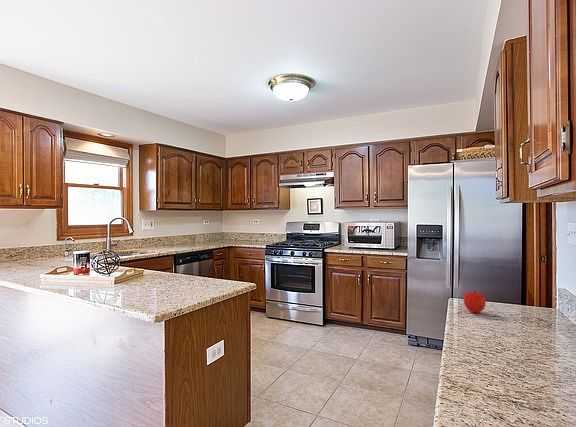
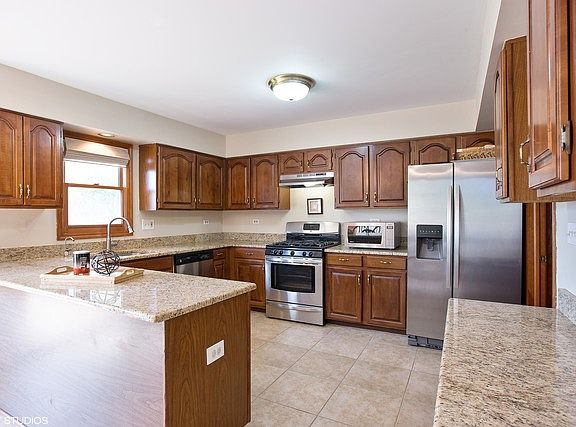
- fruit (474, 301)
